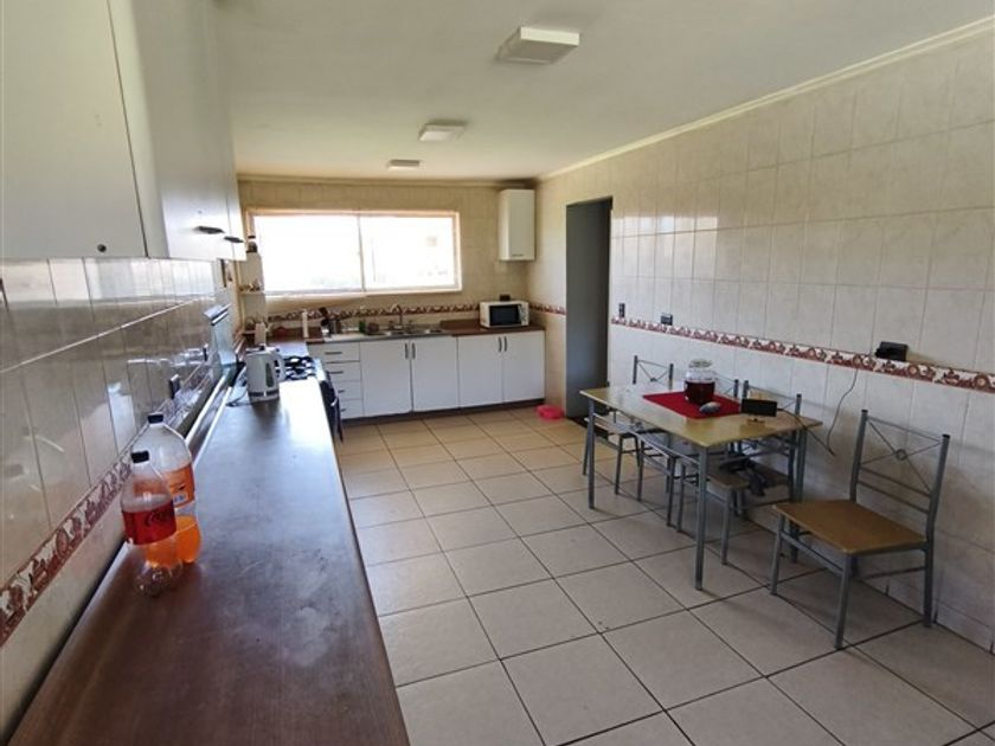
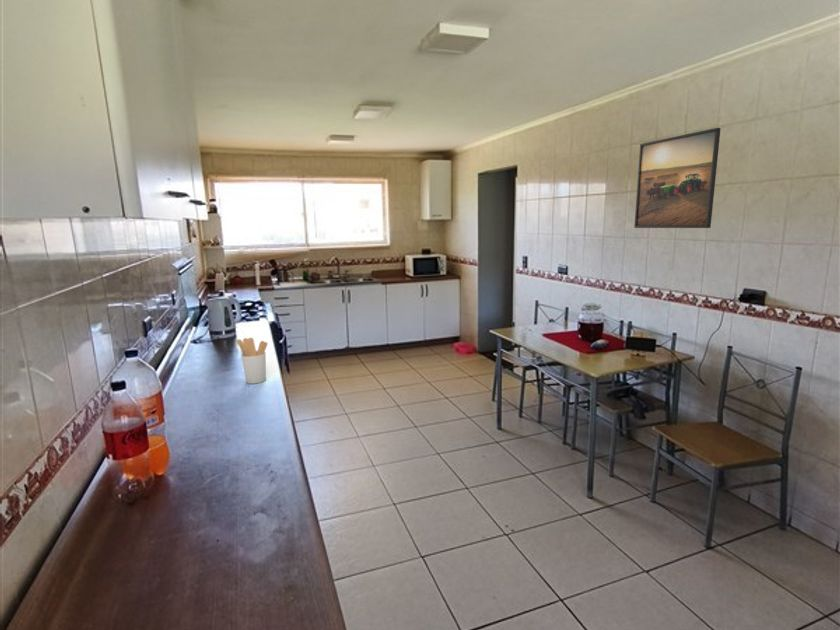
+ utensil holder (251, 359)
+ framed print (672, 183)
